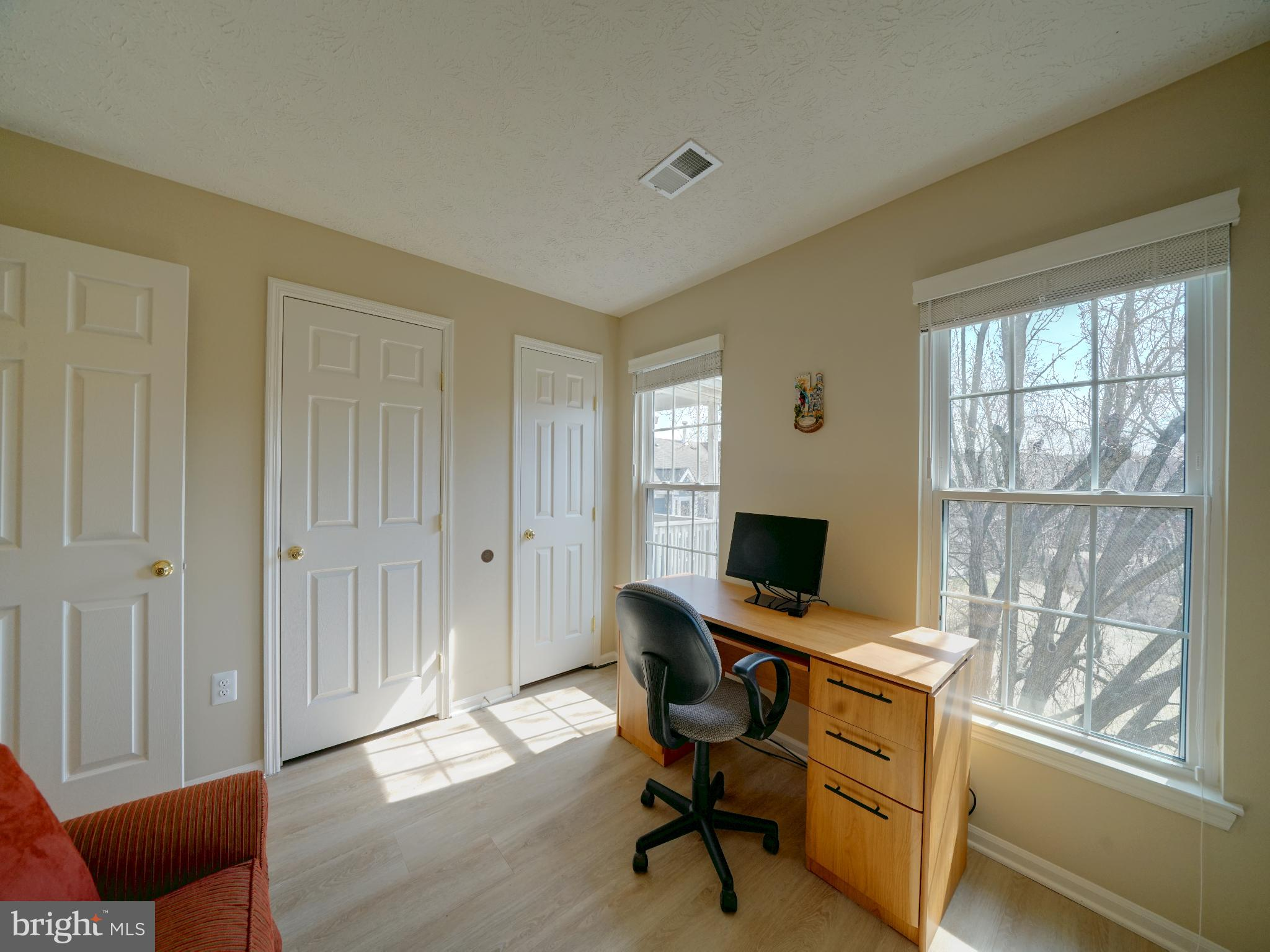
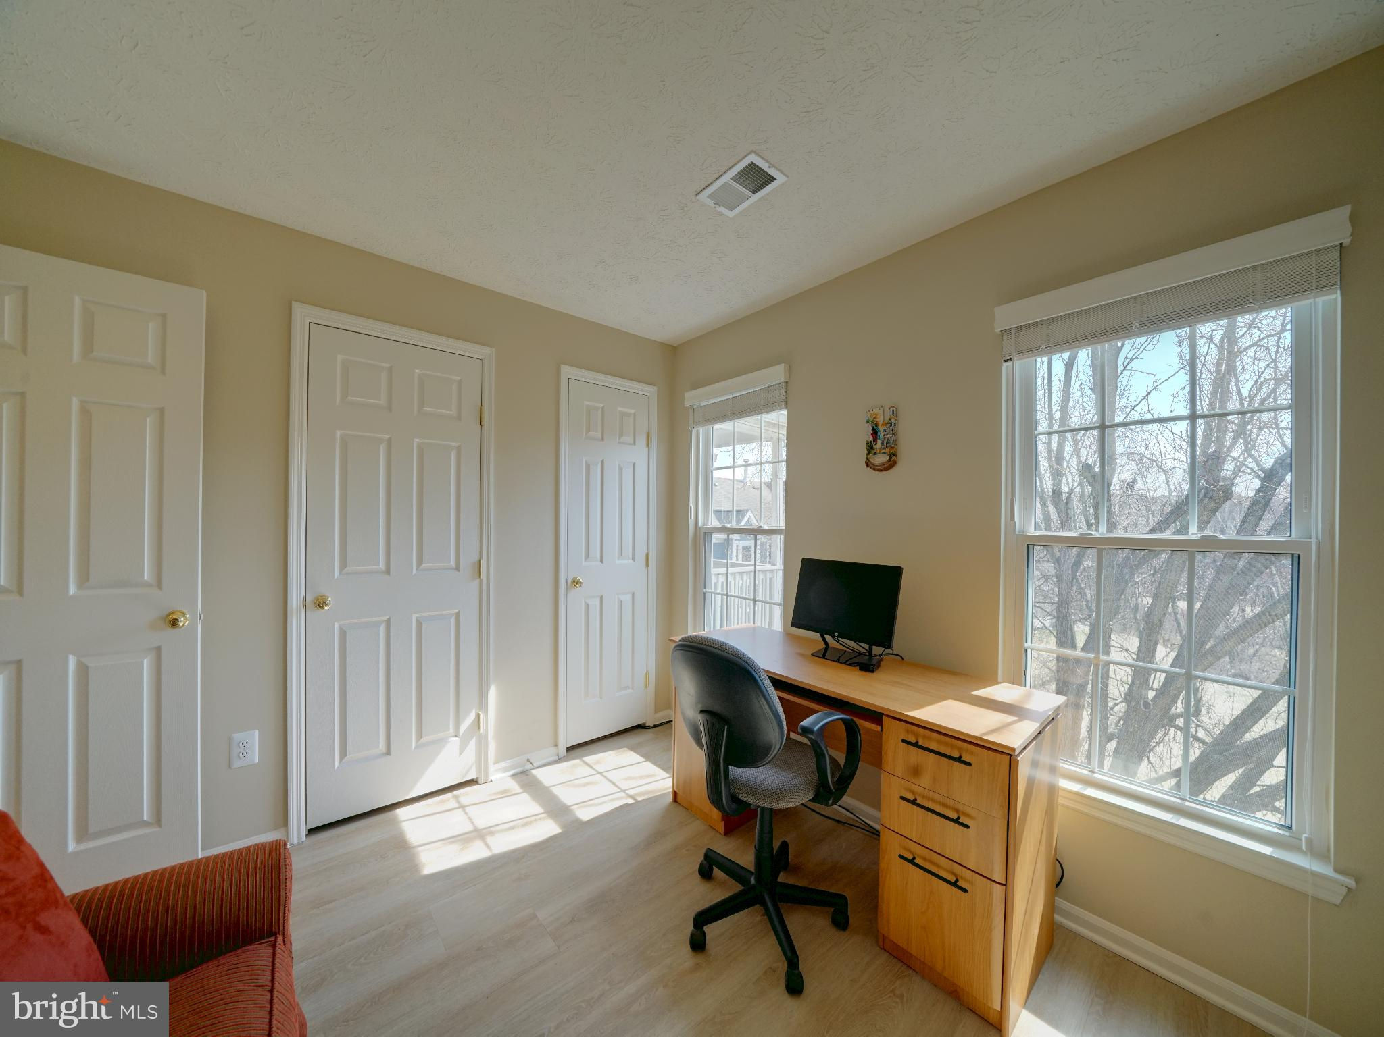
- medallion (487, 556)
